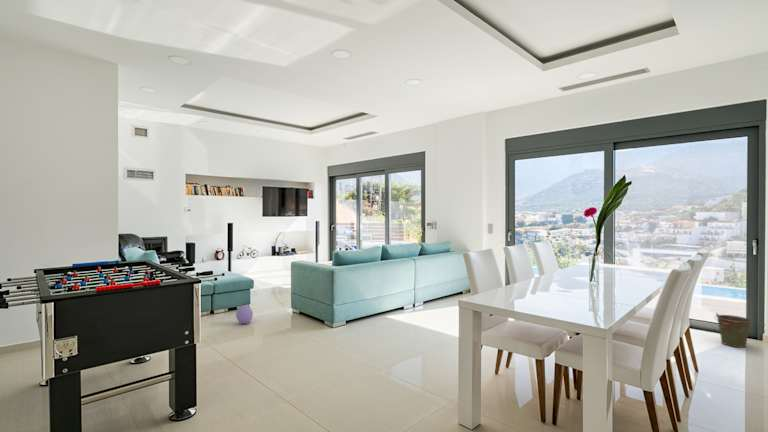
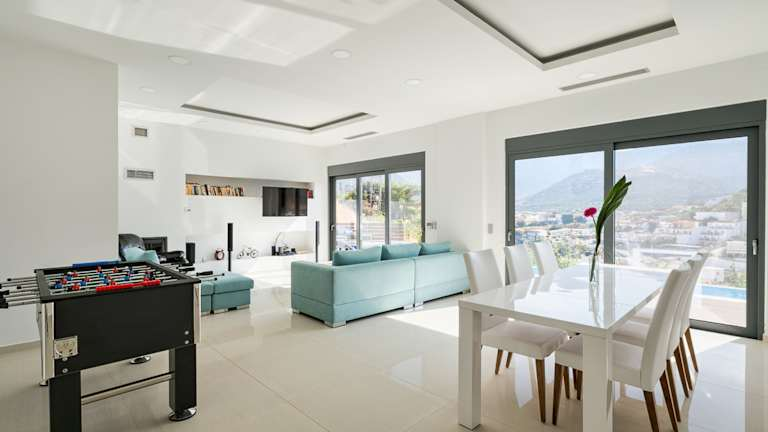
- ball (244, 314)
- bucket (732, 330)
